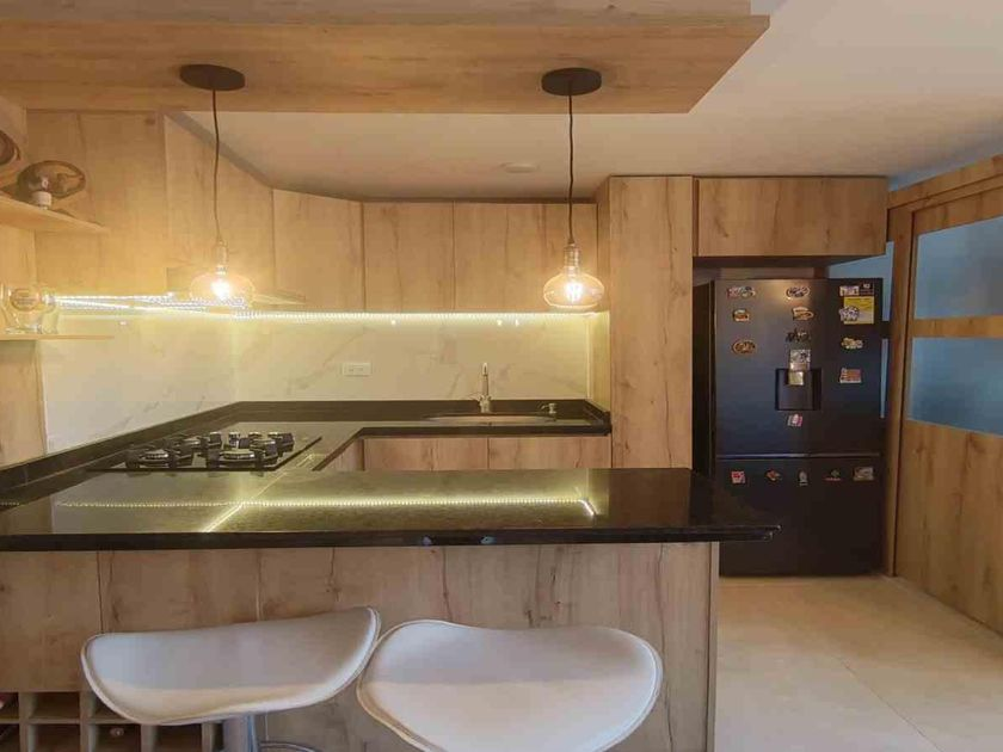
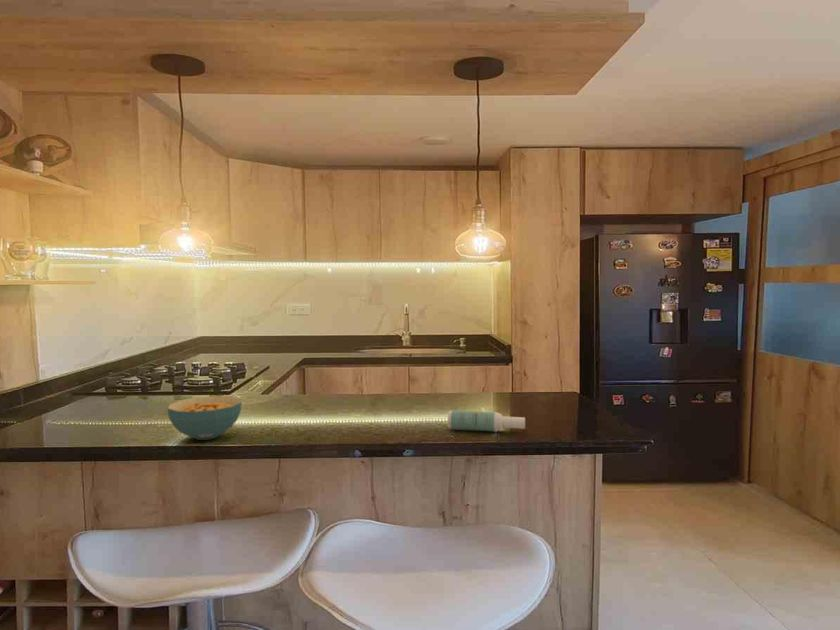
+ cereal bowl (205, 420)
+ spray bottle (486, 421)
